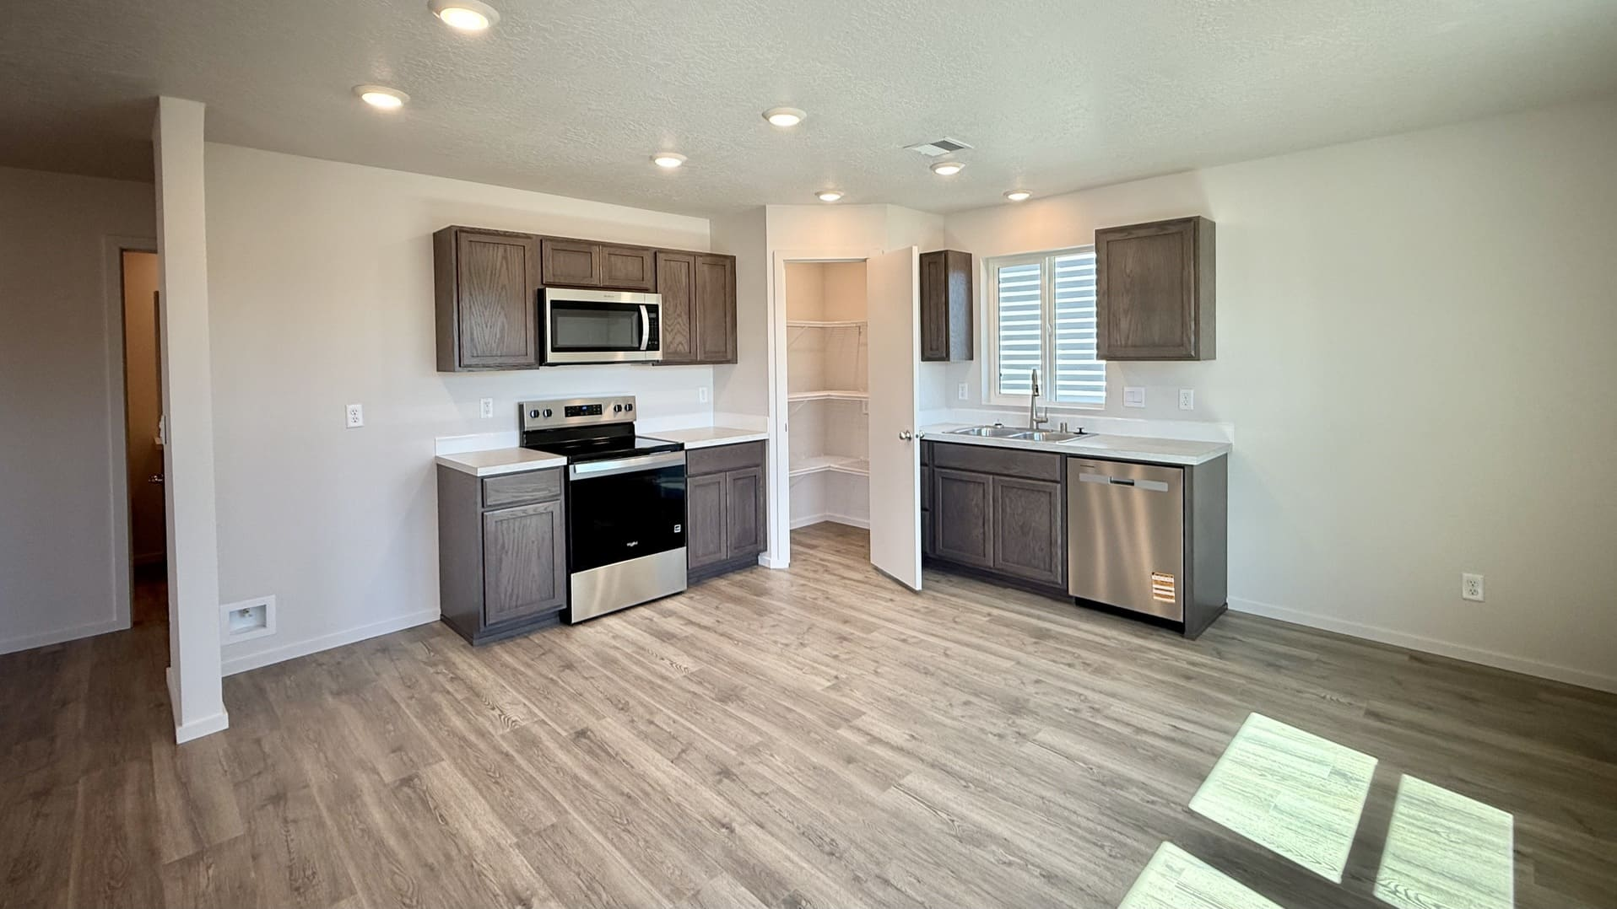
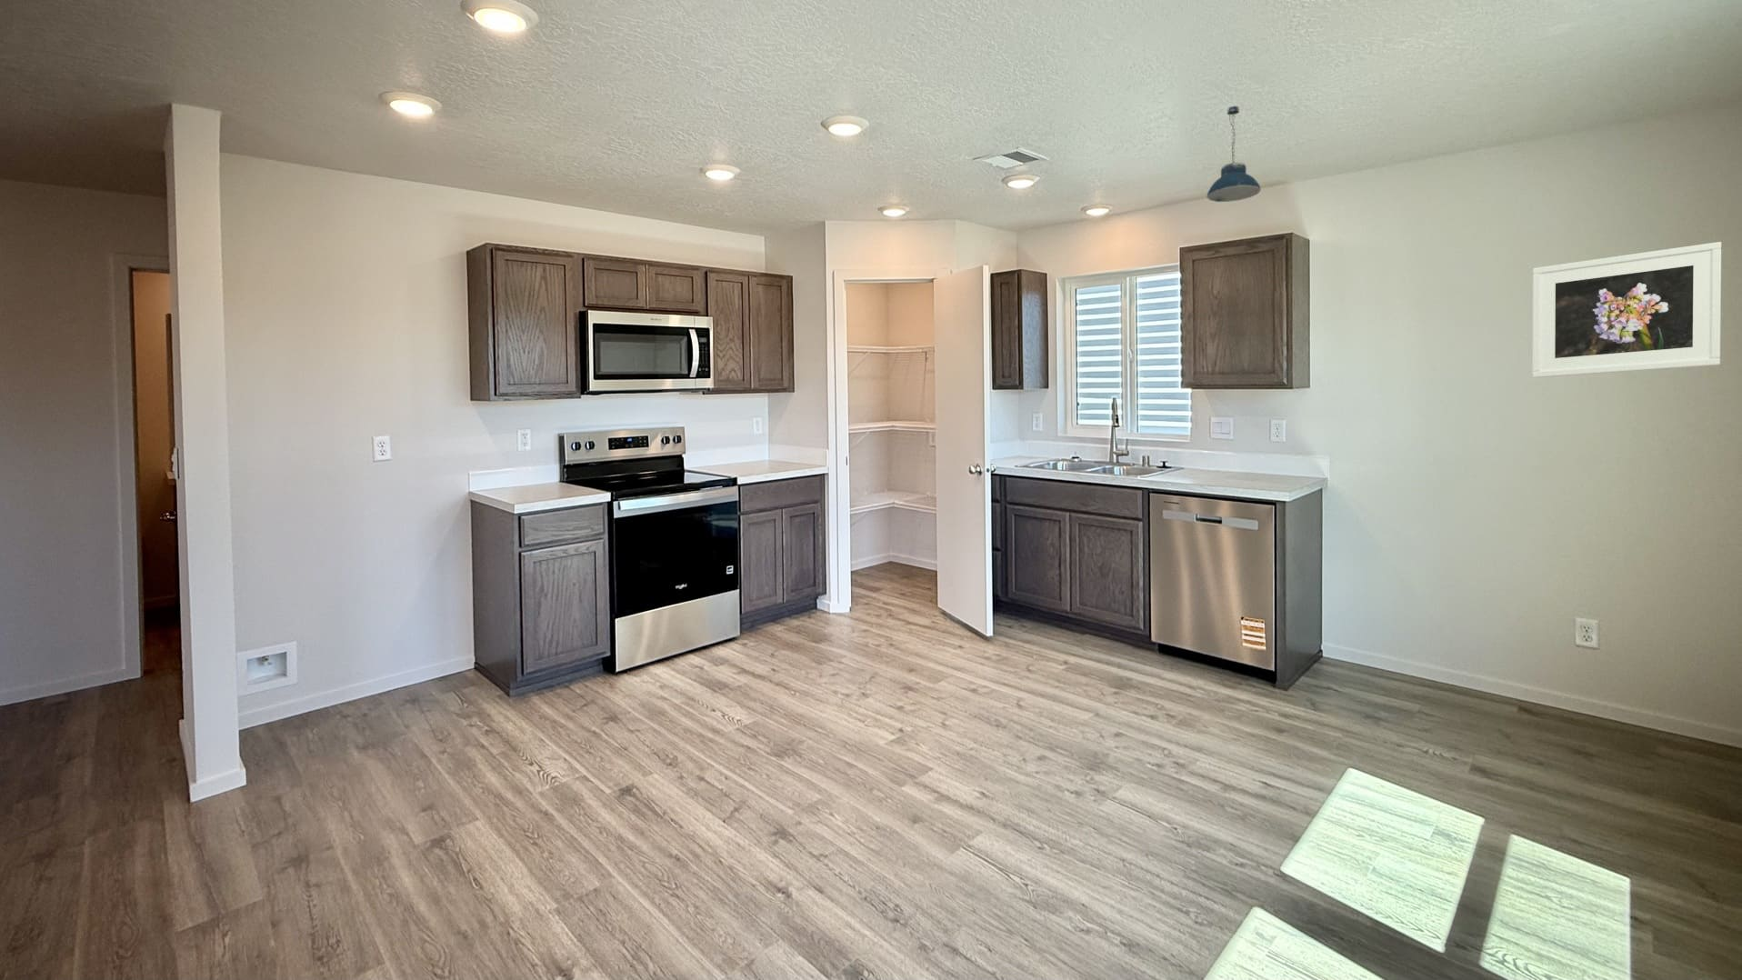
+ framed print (1621, 314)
+ pendant light (1234, 151)
